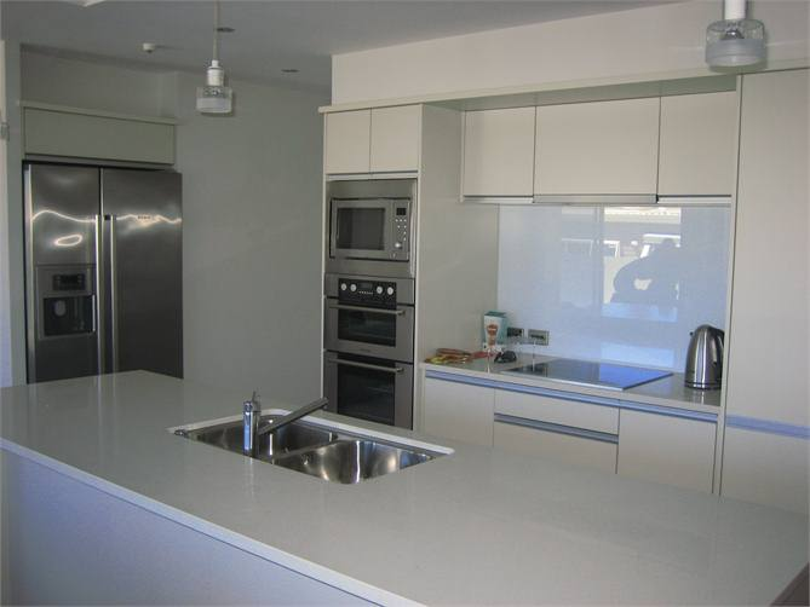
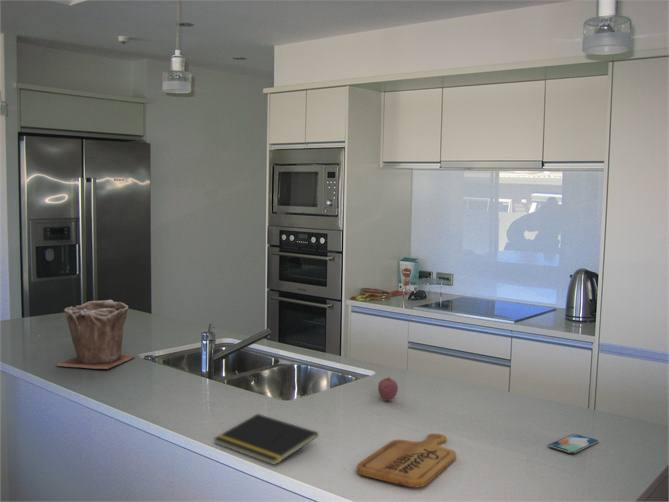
+ plant pot (96, 332)
+ cutting board (415, 455)
+ smartphone (573, 443)
+ fruit (387, 388)
+ notepad (265, 437)
